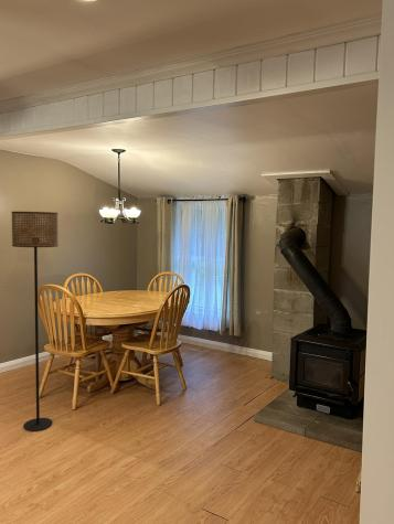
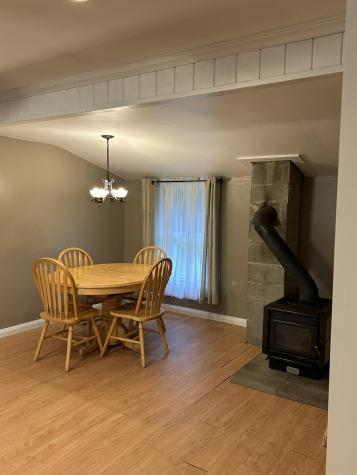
- floor lamp (36, 320)
